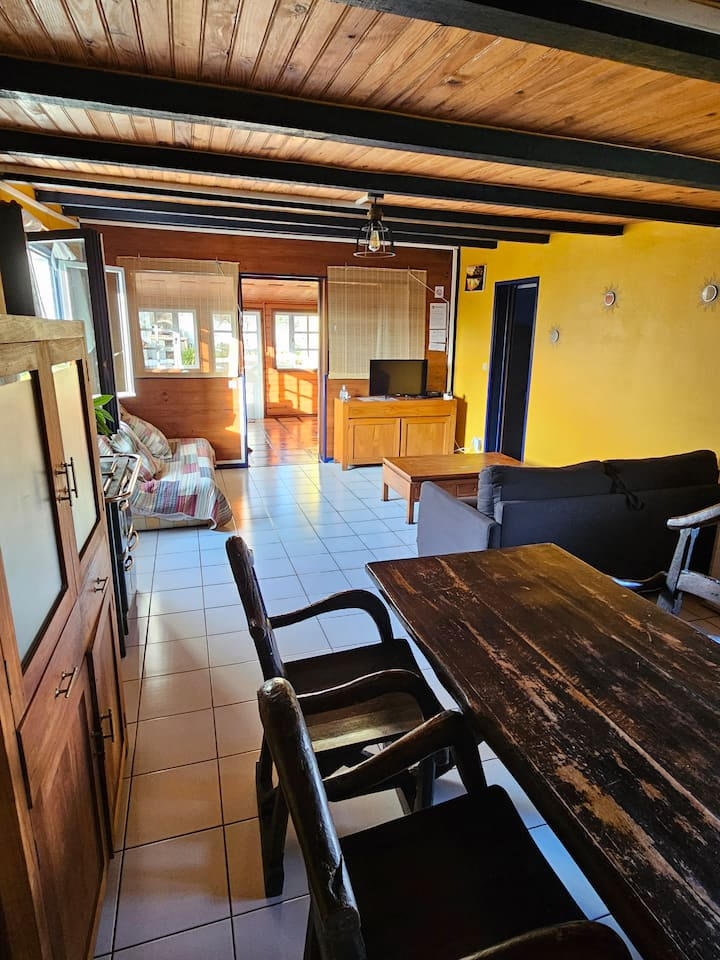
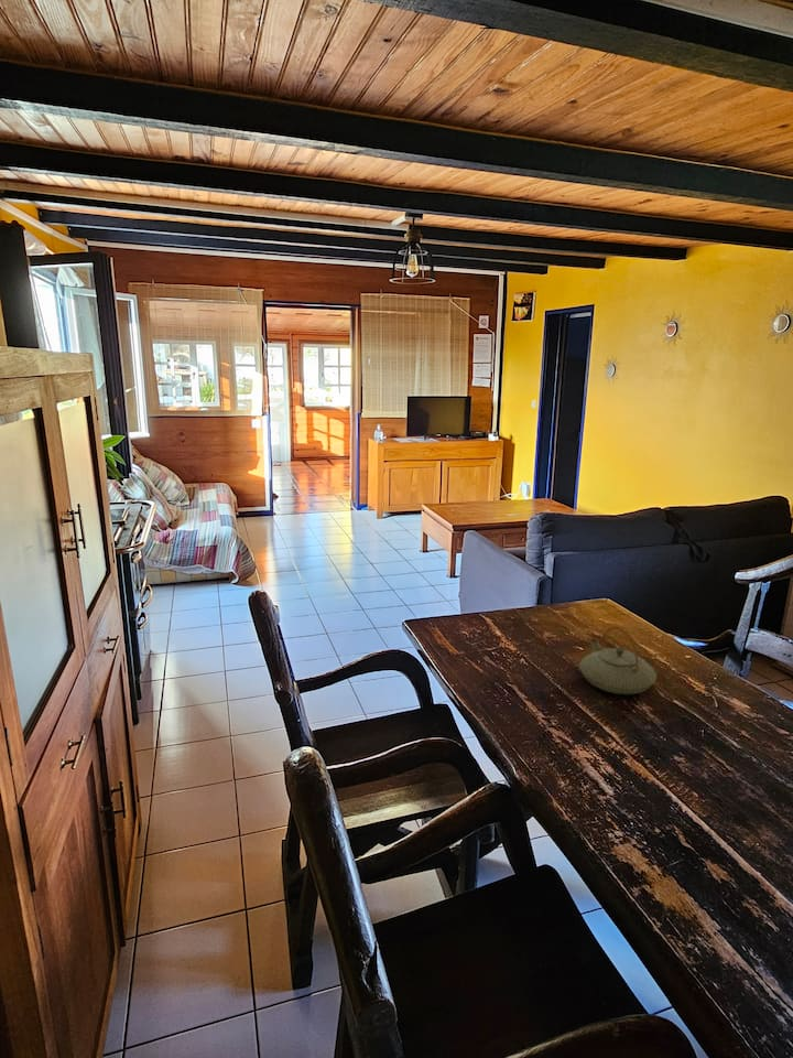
+ teapot (616, 654)
